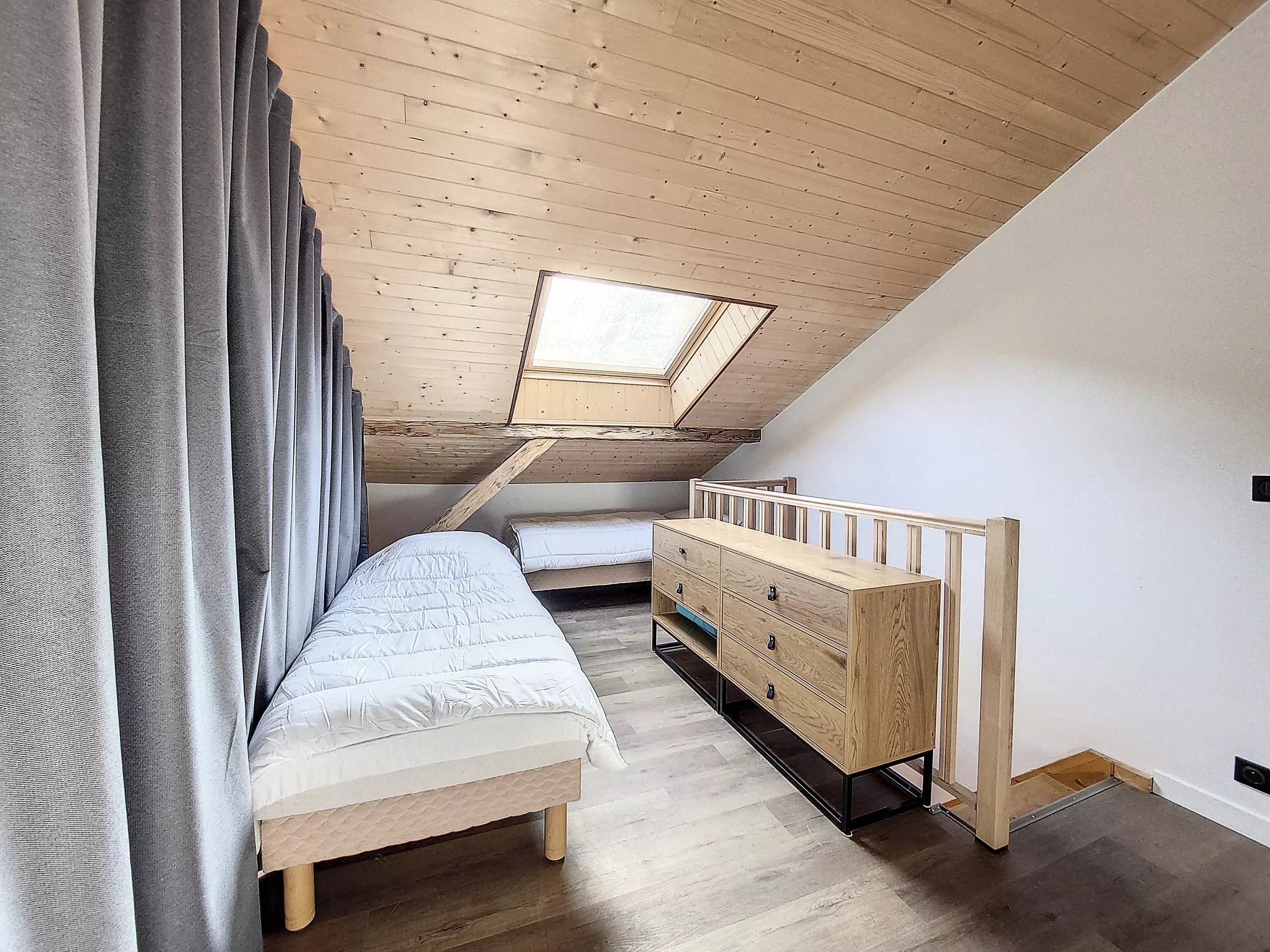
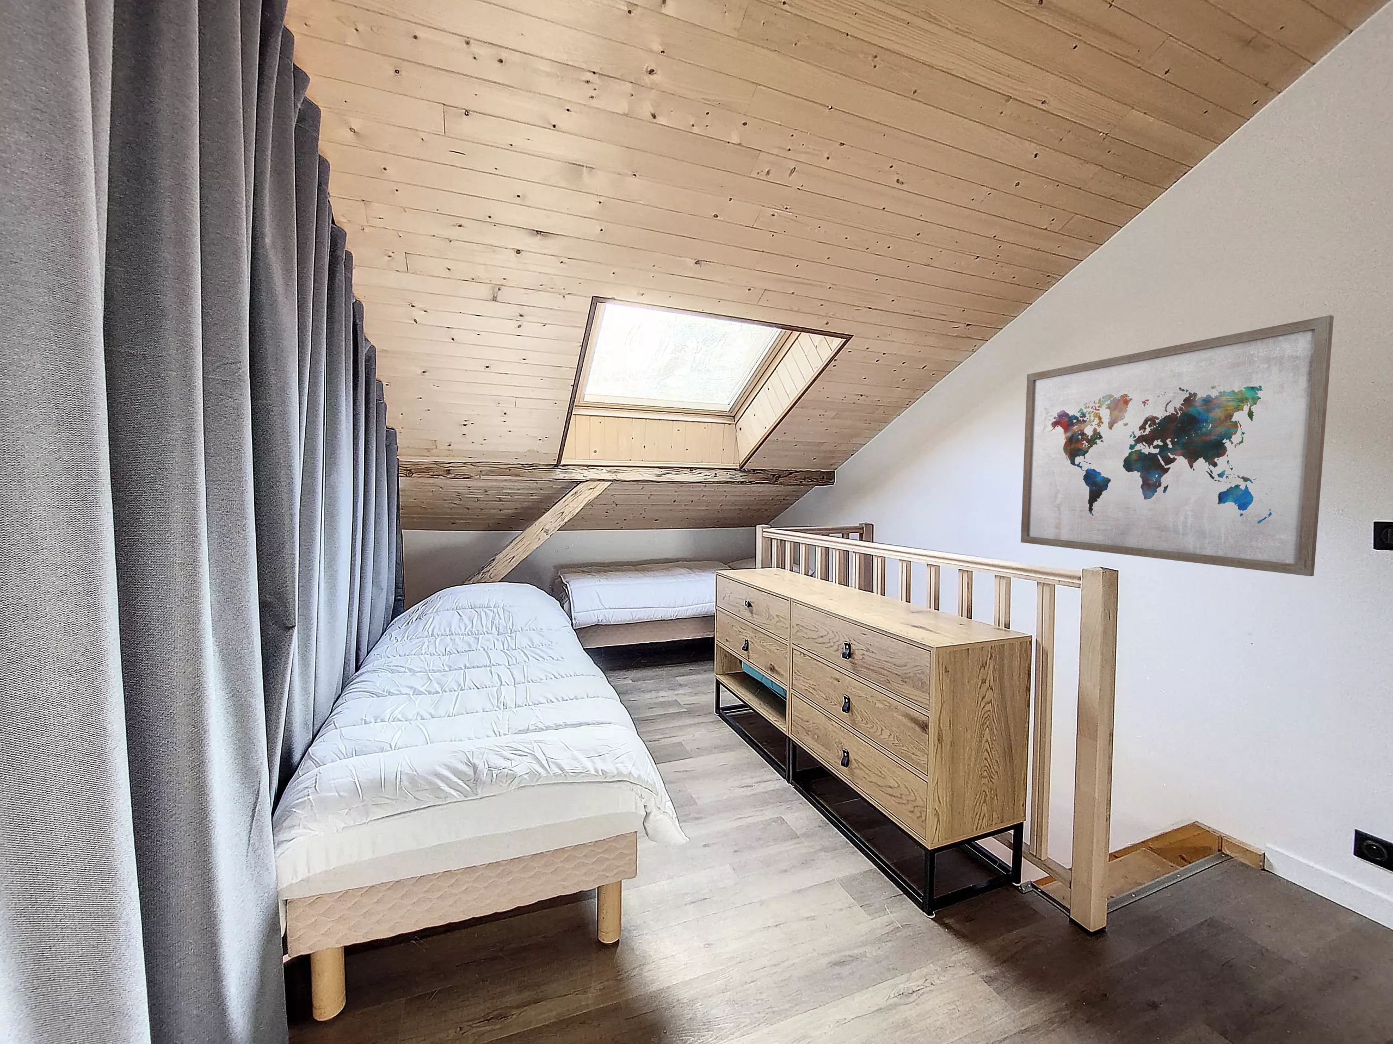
+ wall art (1142, 455)
